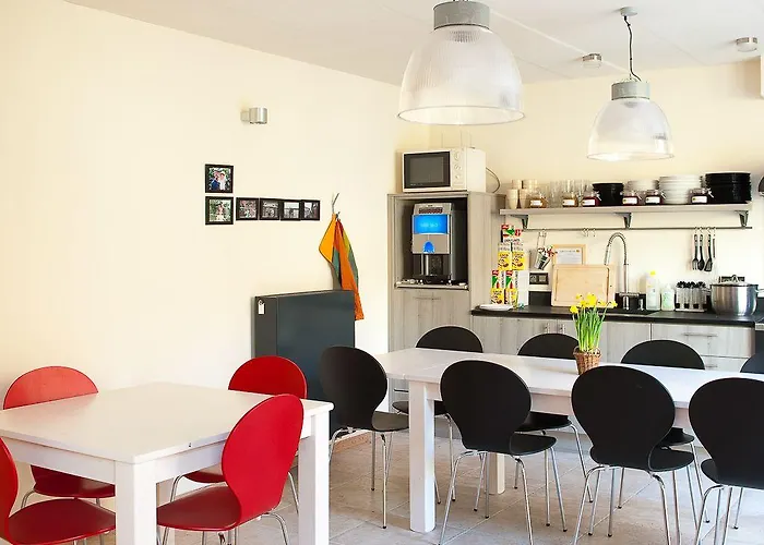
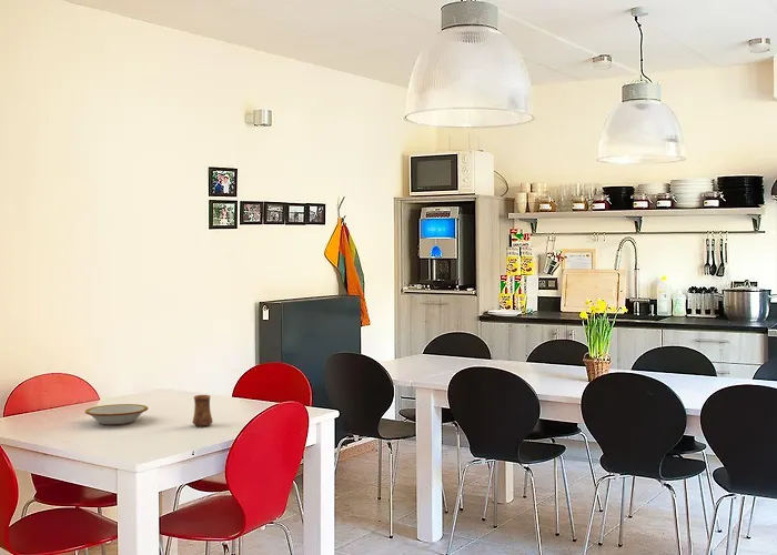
+ cup (202, 410)
+ bowl (117, 415)
